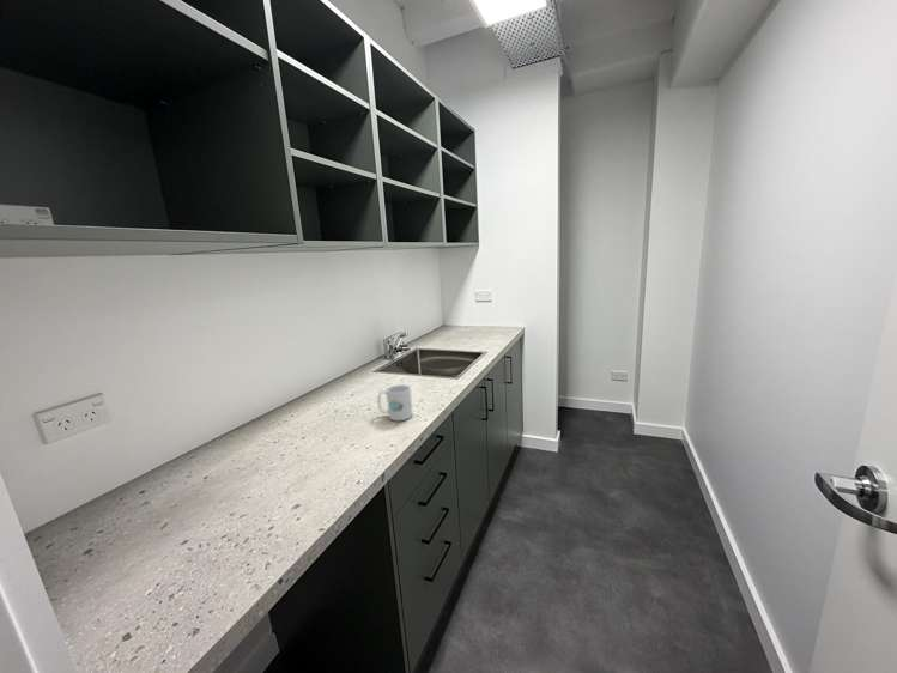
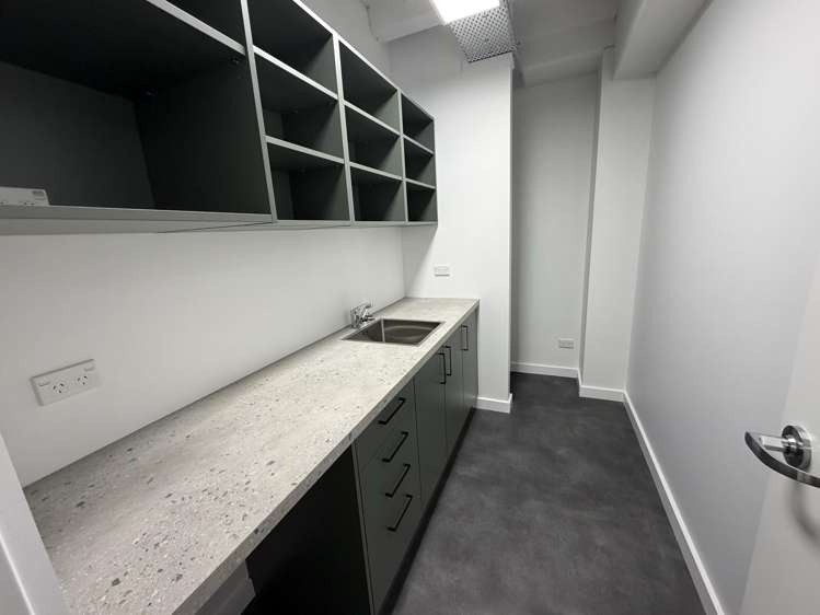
- mug (394, 401)
